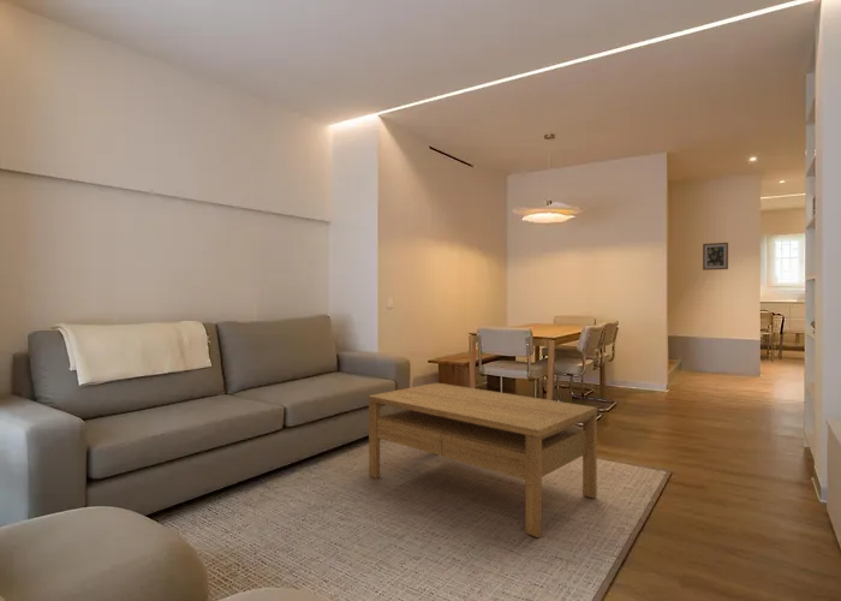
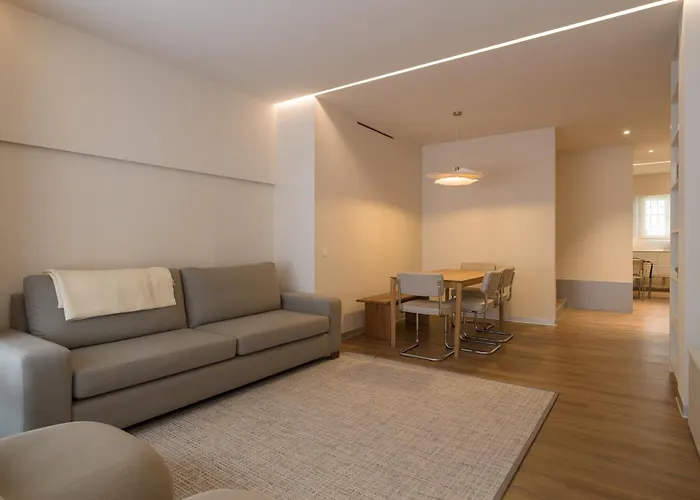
- coffee table (476, 442)
- wall art (715, 256)
